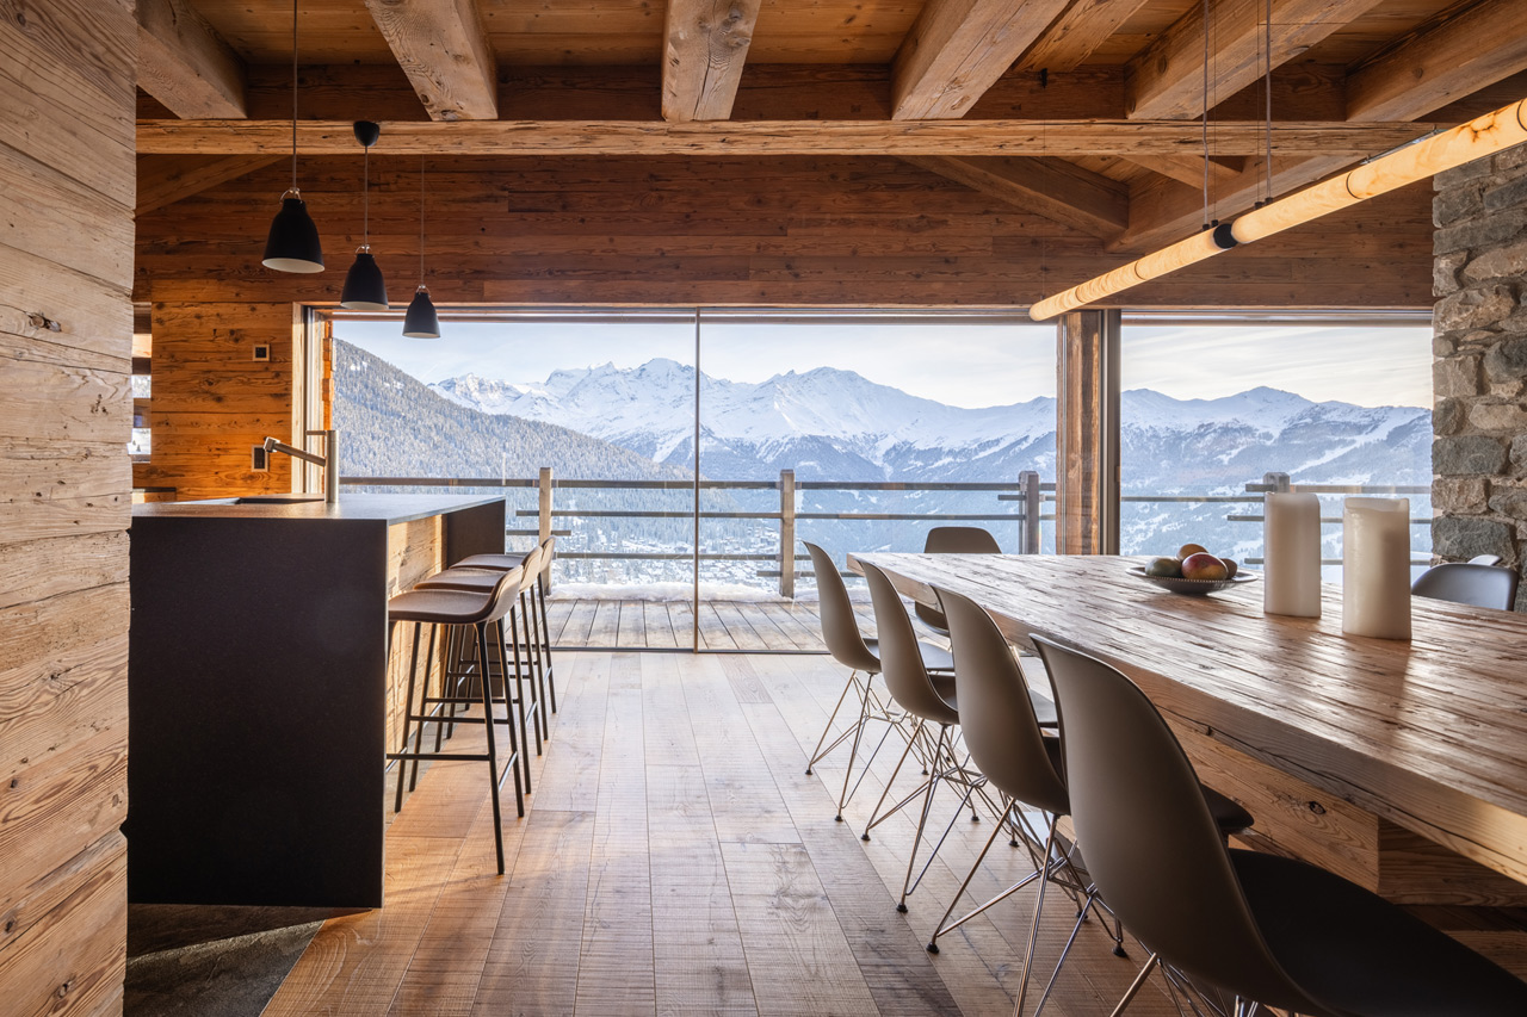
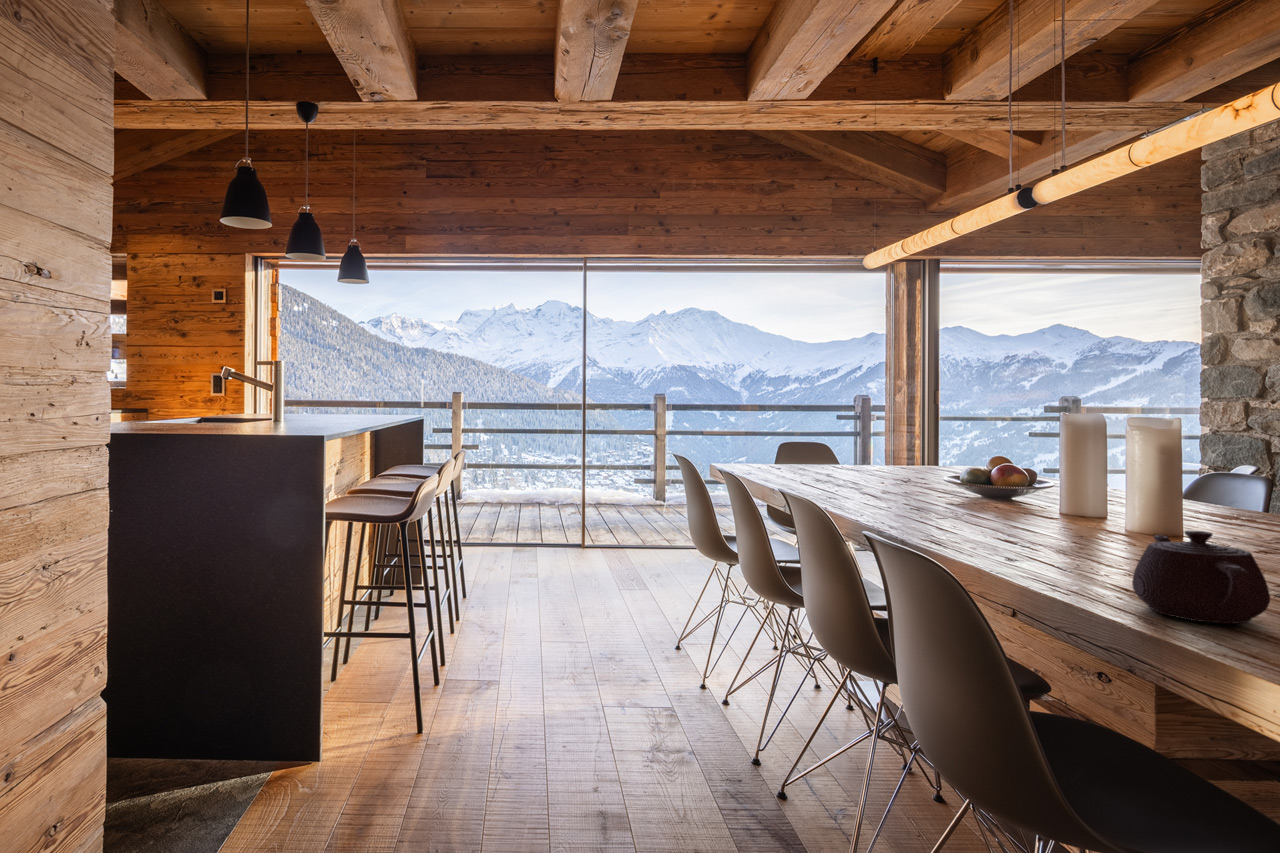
+ teapot (1195, 571)
